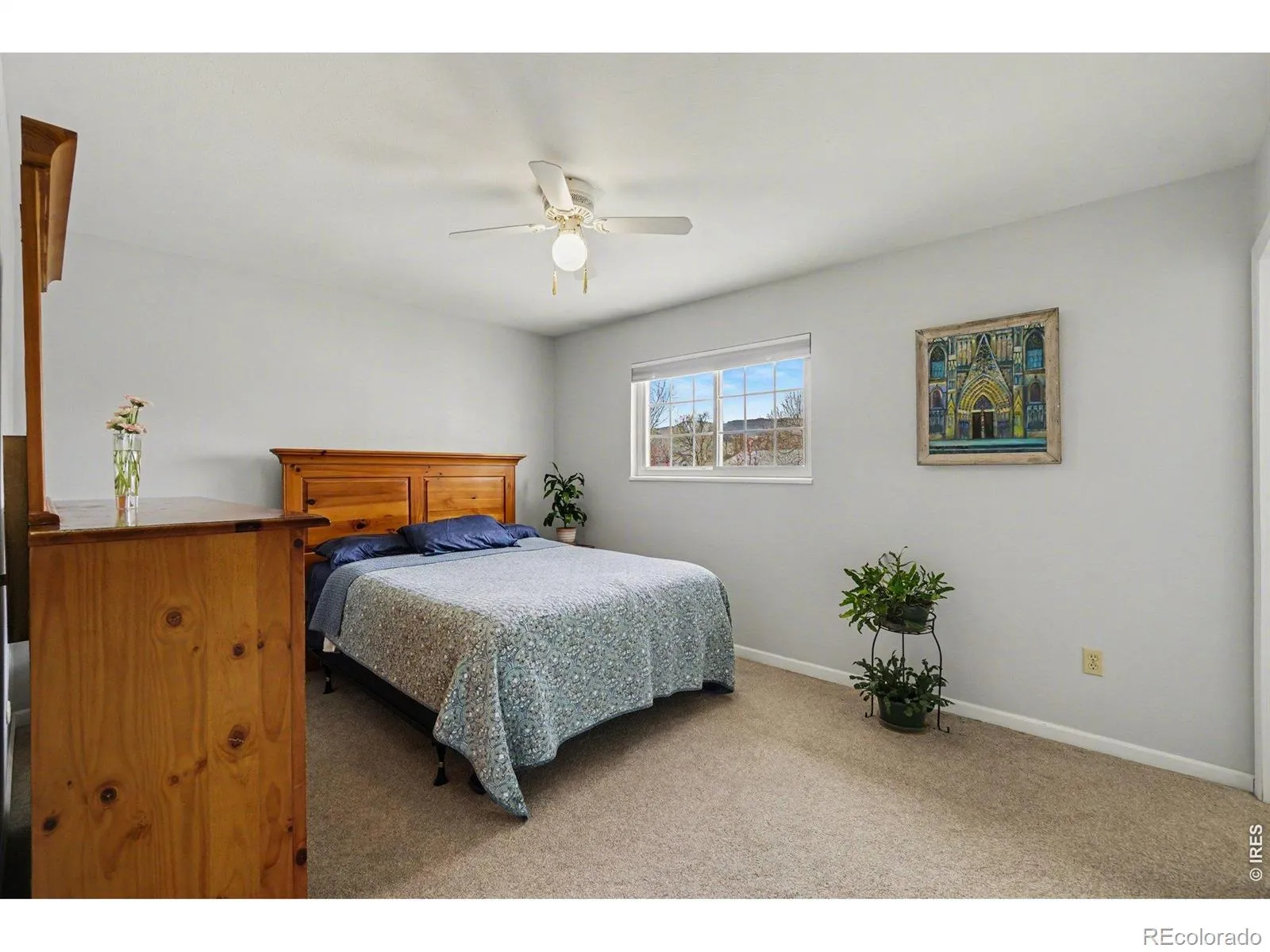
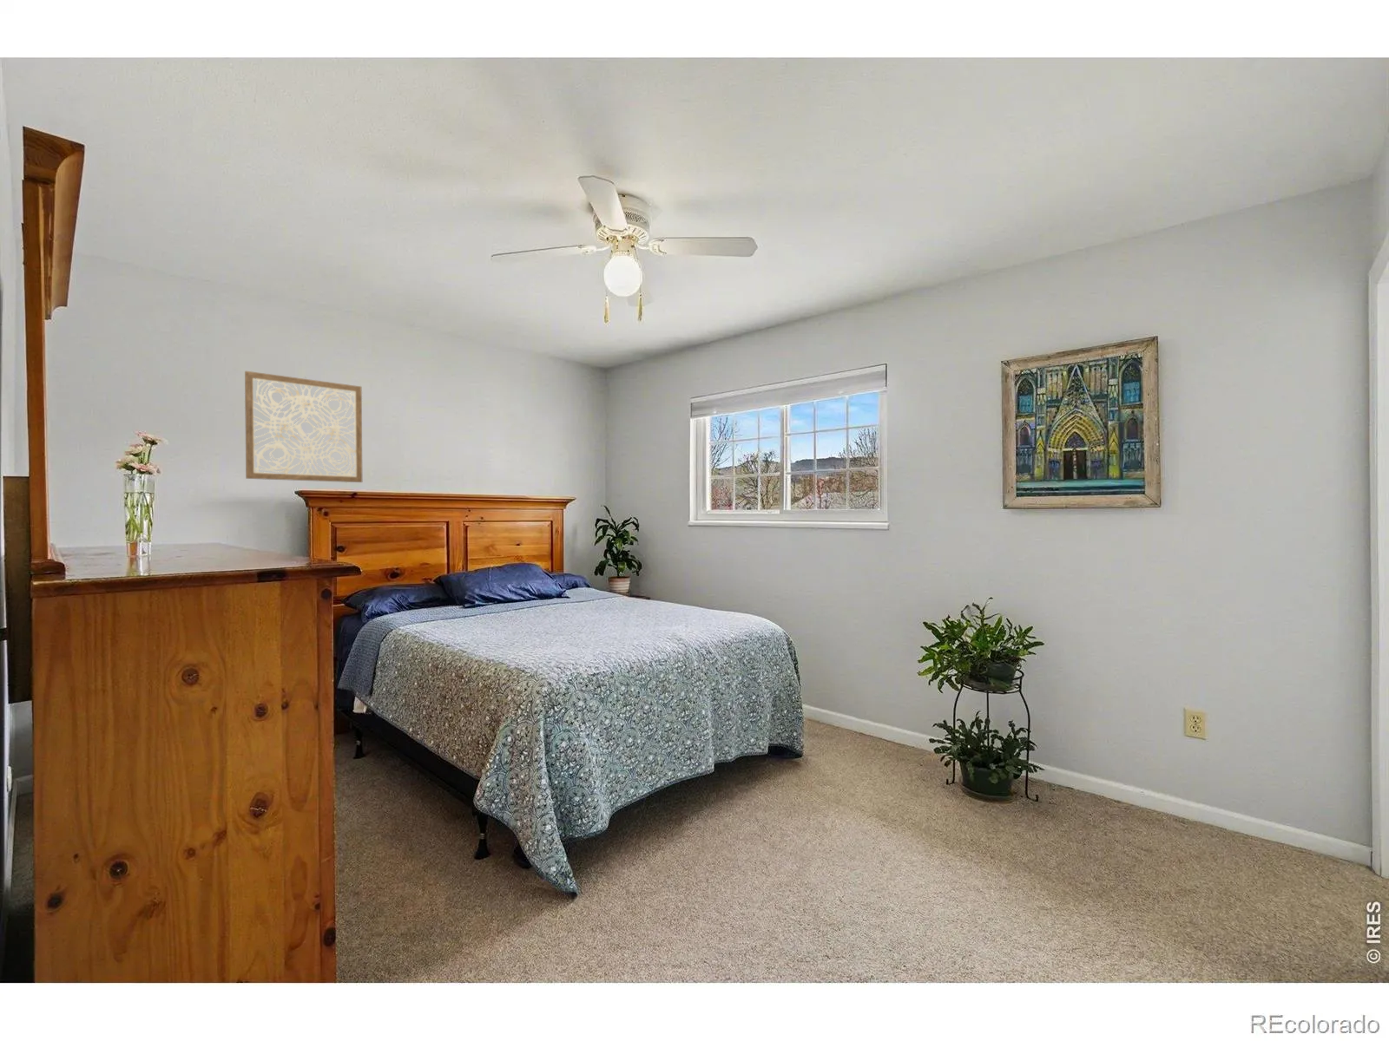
+ wall art (303, 431)
